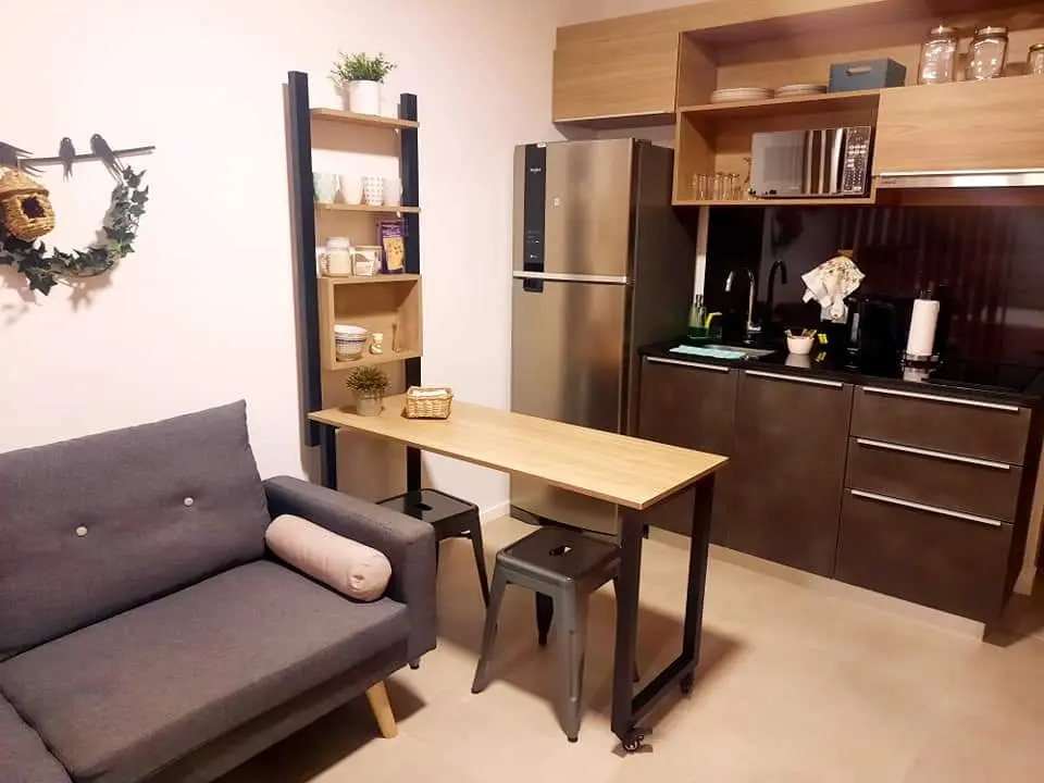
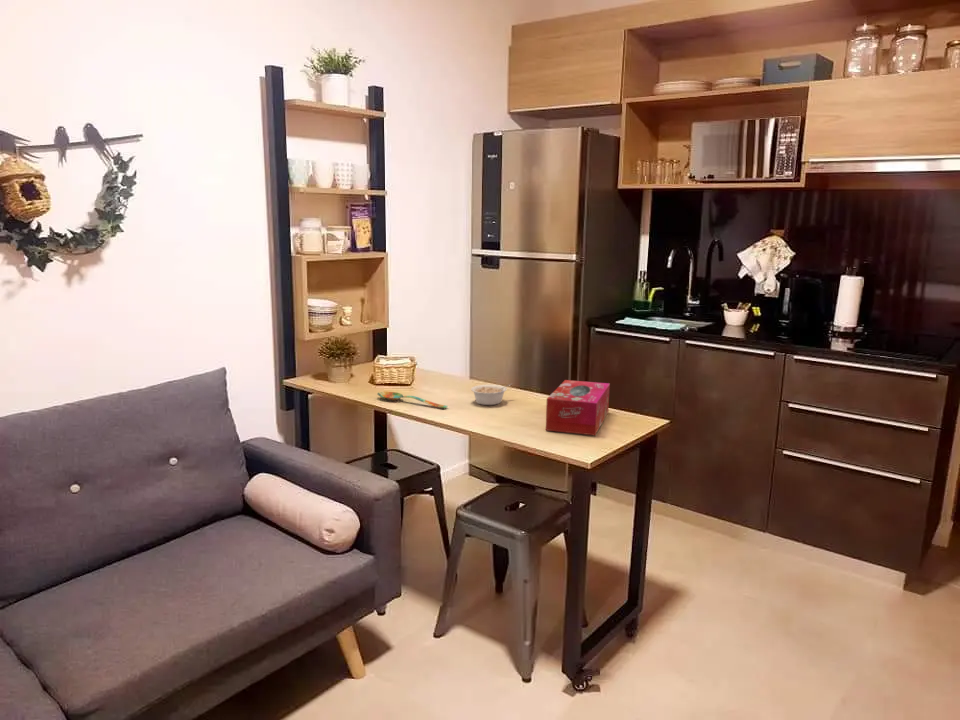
+ spoon (411, 397)
+ legume (489, 393)
+ tissue box (579, 405)
